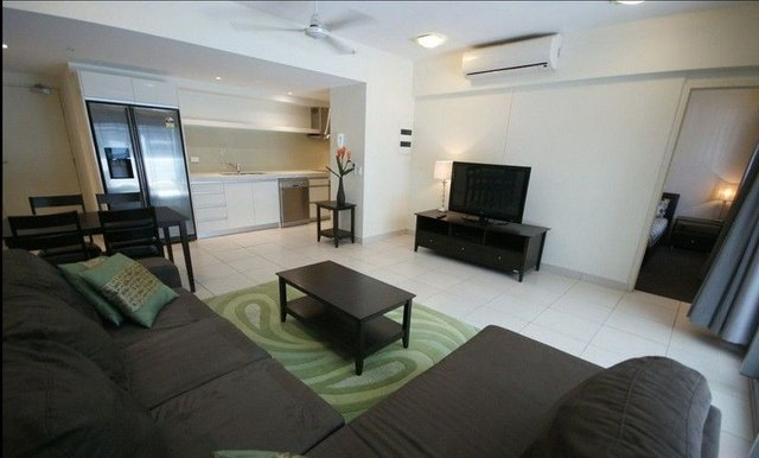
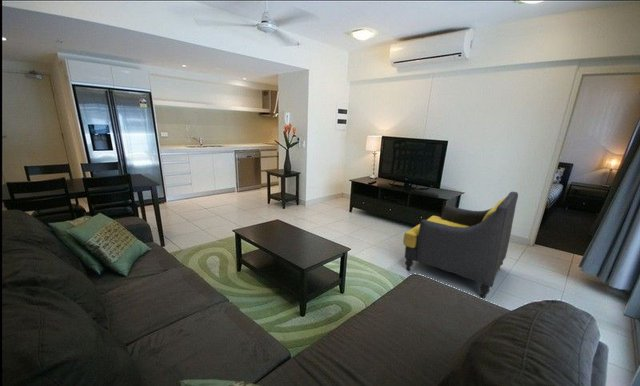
+ armchair (458, 230)
